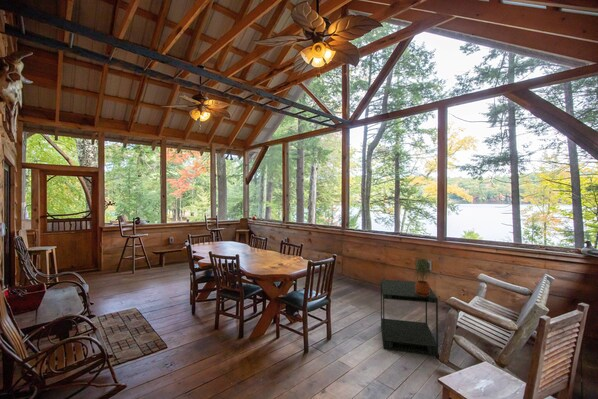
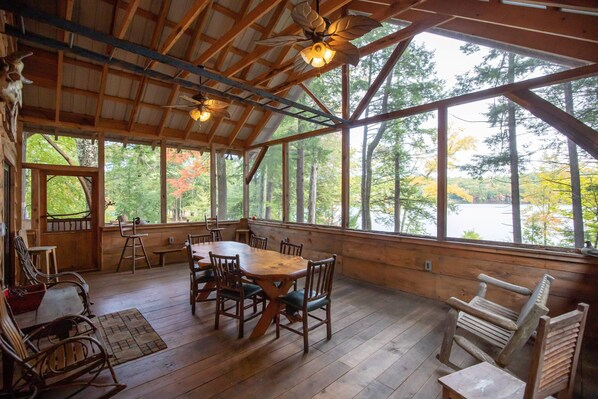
- side table (403, 320)
- potted plant (421, 276)
